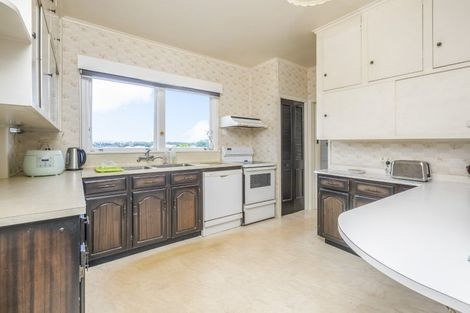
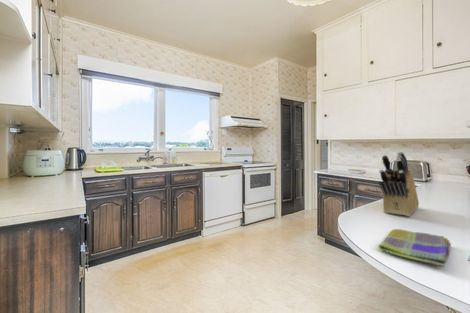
+ knife block (399, 181)
+ dish towel (414, 243)
